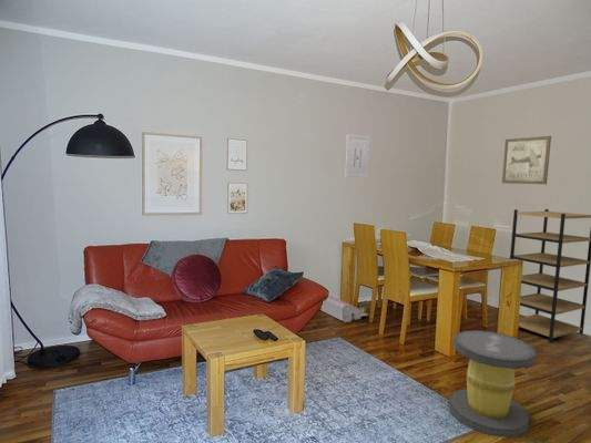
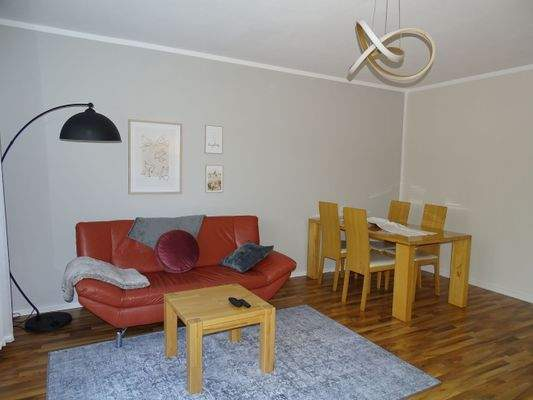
- wall art (357, 156)
- architectural model (342, 305)
- stool (490, 379)
- wall art (524, 161)
- shelving unit (548, 275)
